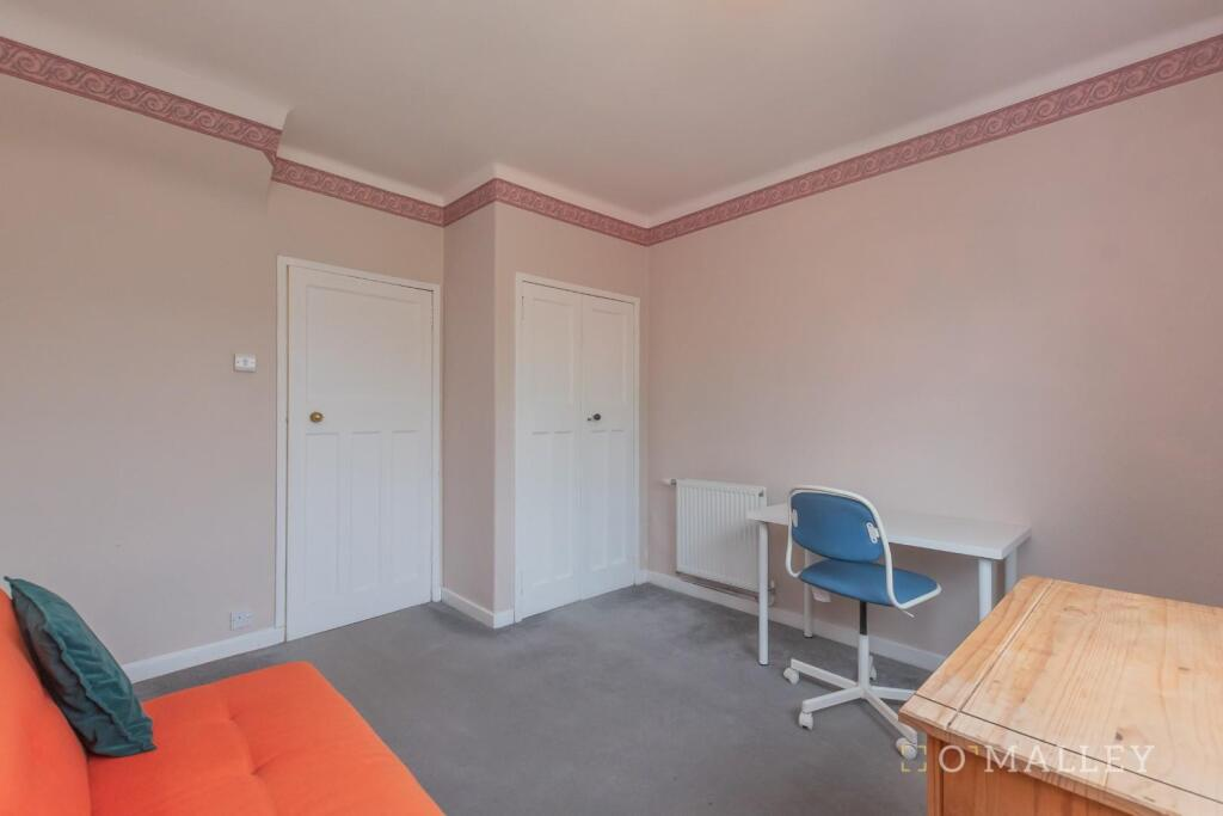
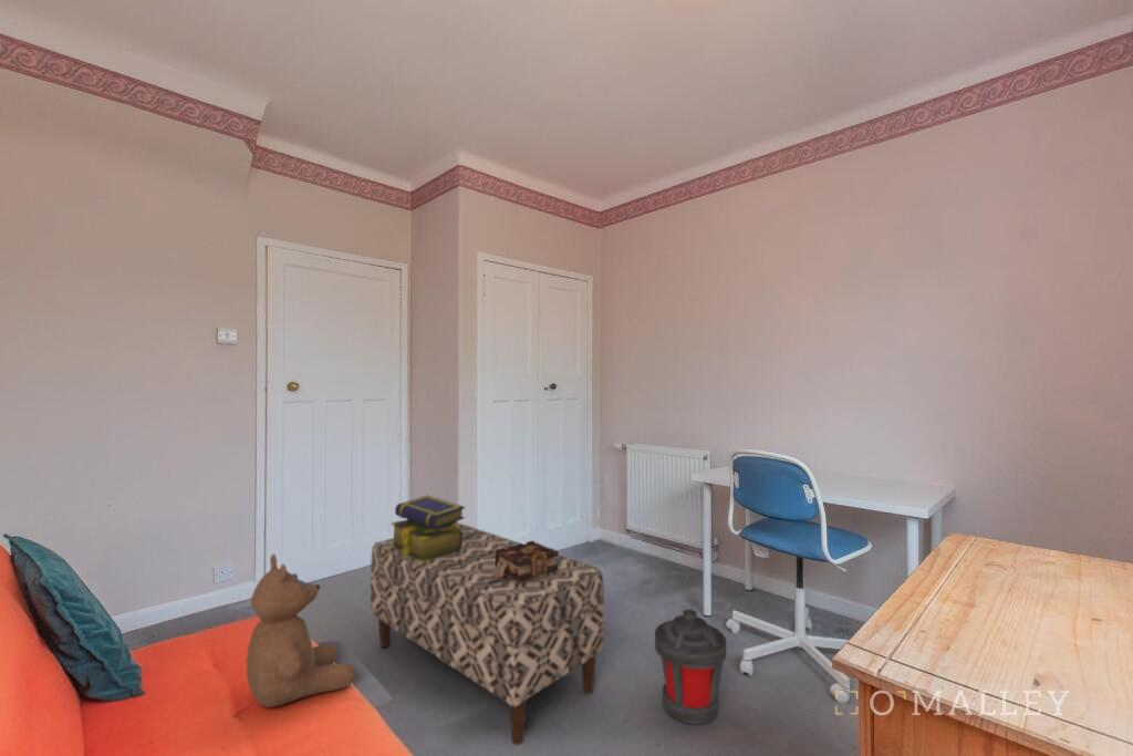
+ stack of books (429, 525)
+ teddy bear (300, 621)
+ spell book (519, 559)
+ bench (478, 610)
+ lantern (689, 659)
